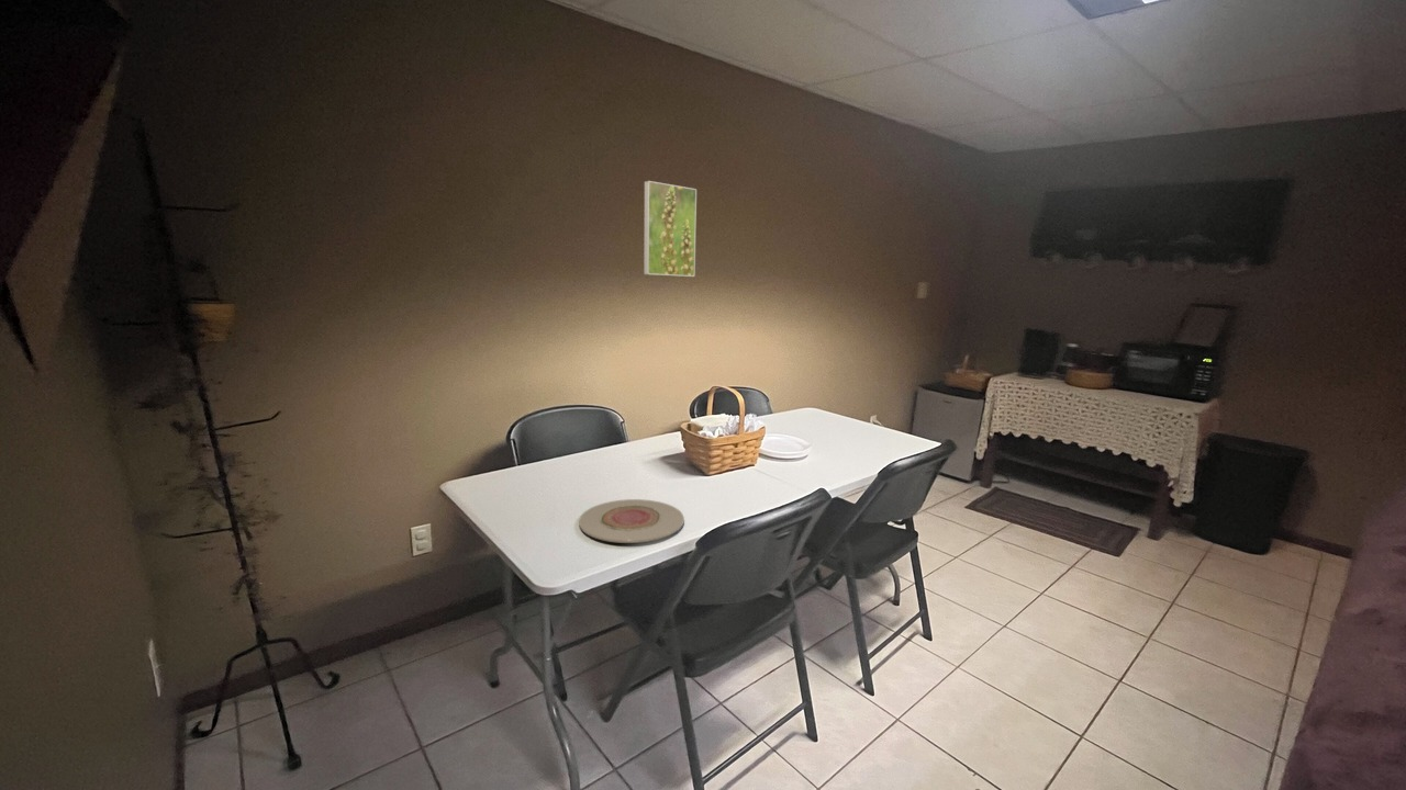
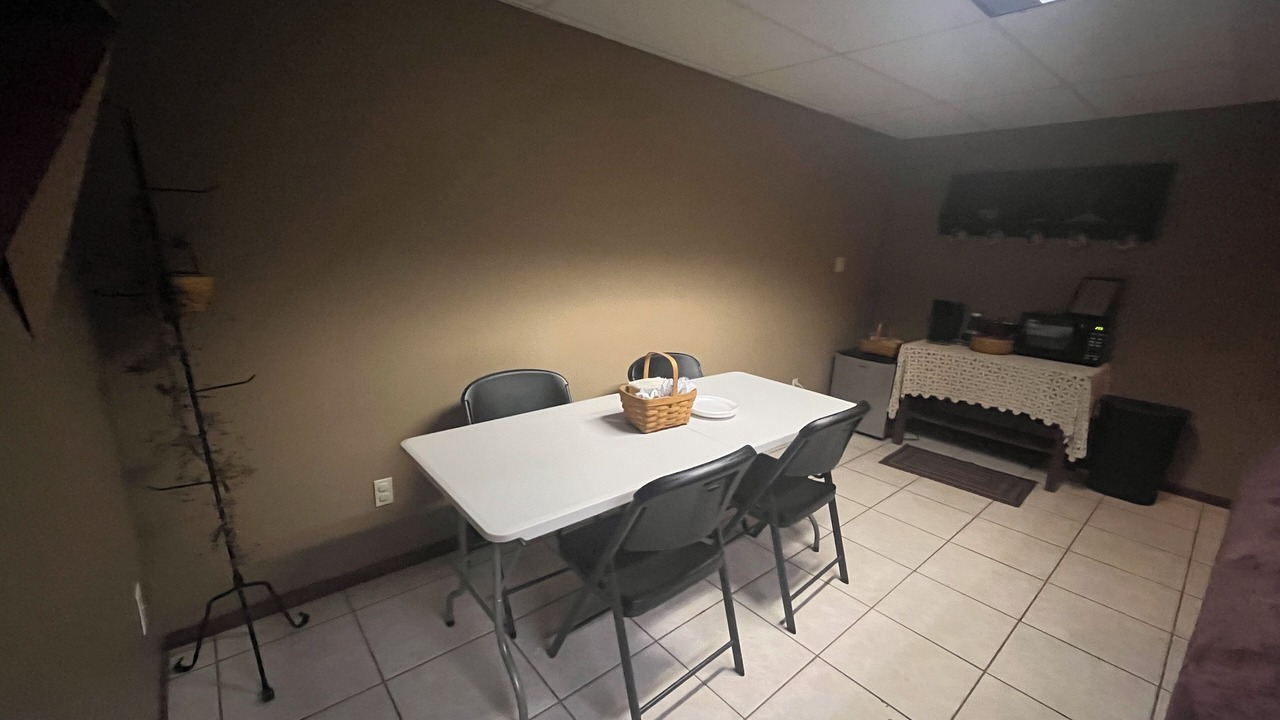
- plate (632, 518)
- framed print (670, 230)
